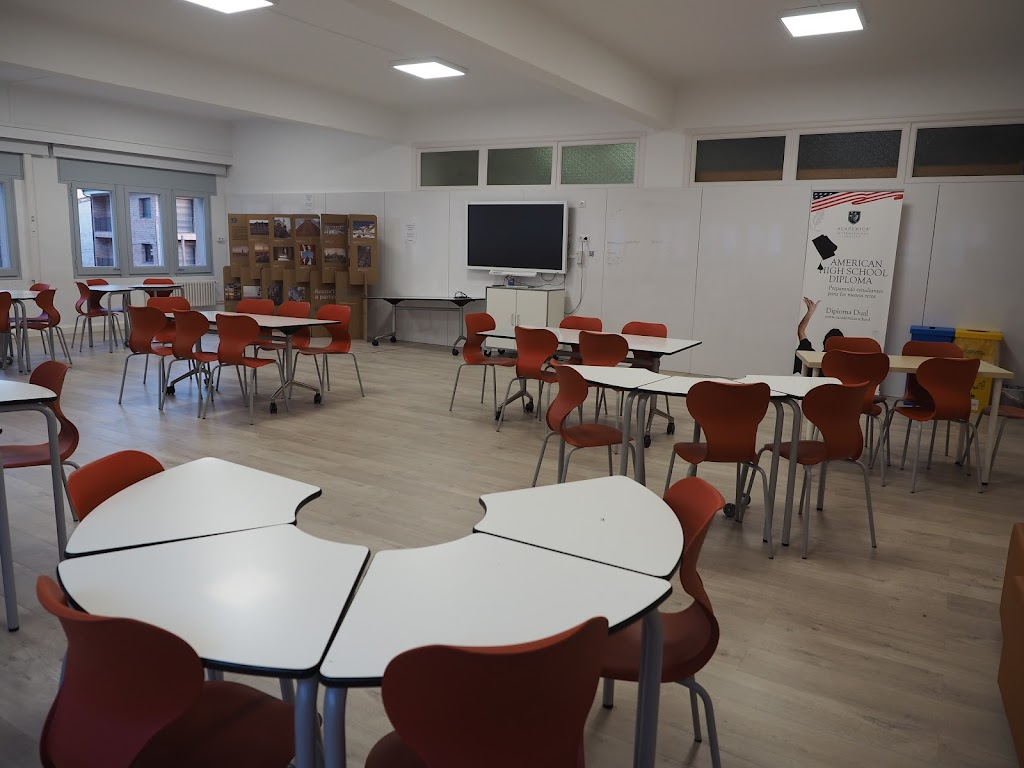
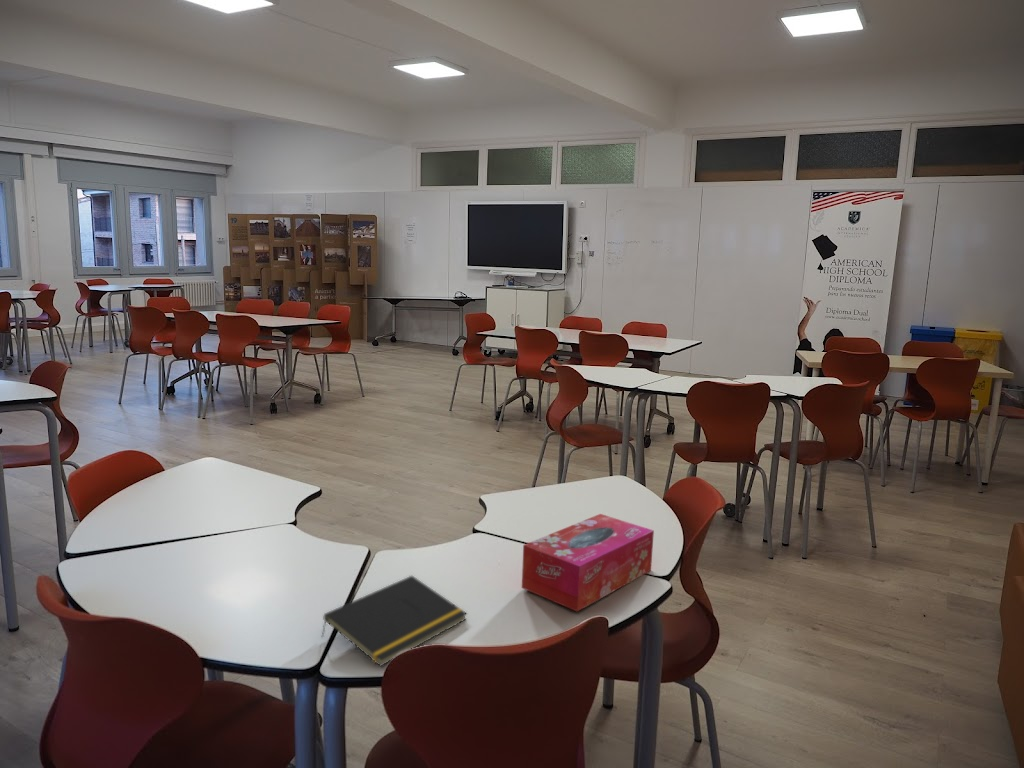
+ notepad (397, 616)
+ tissue box (589, 558)
